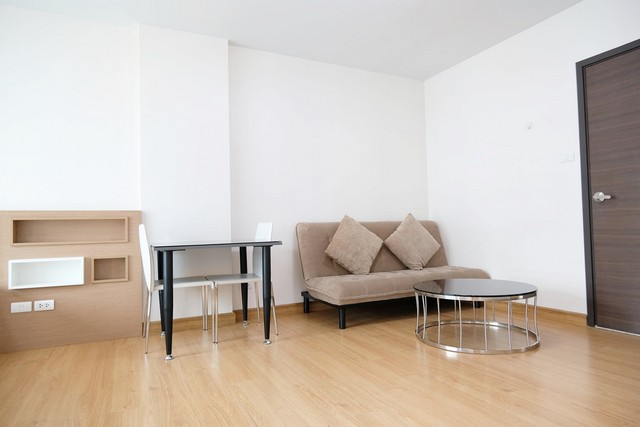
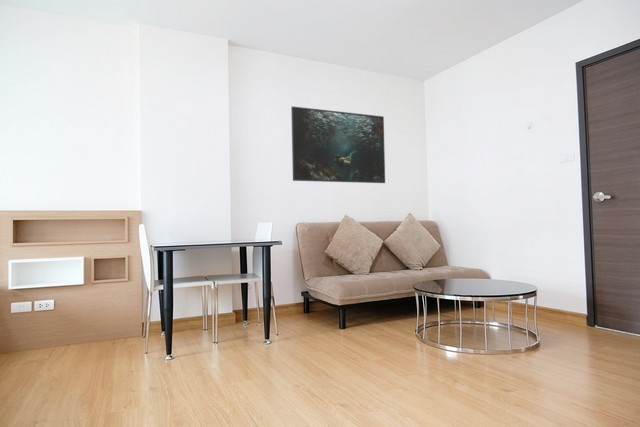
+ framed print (340, 146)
